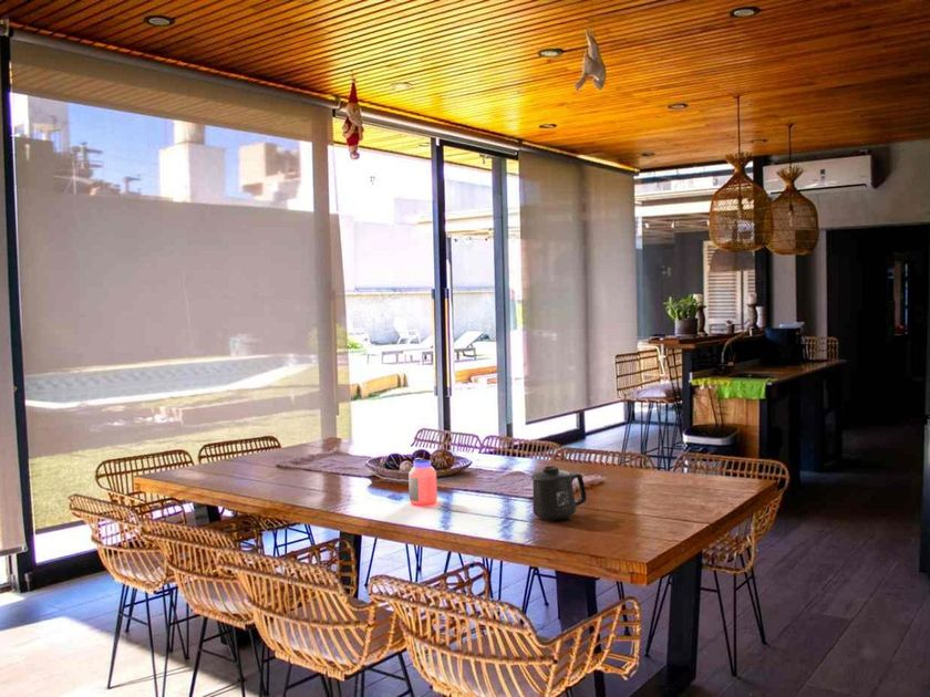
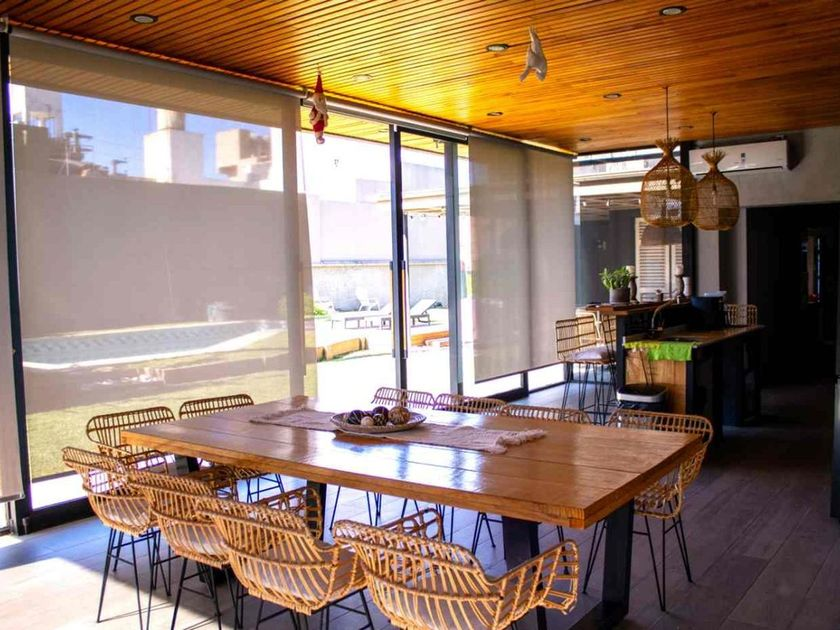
- mug (556, 490)
- jar (422, 481)
